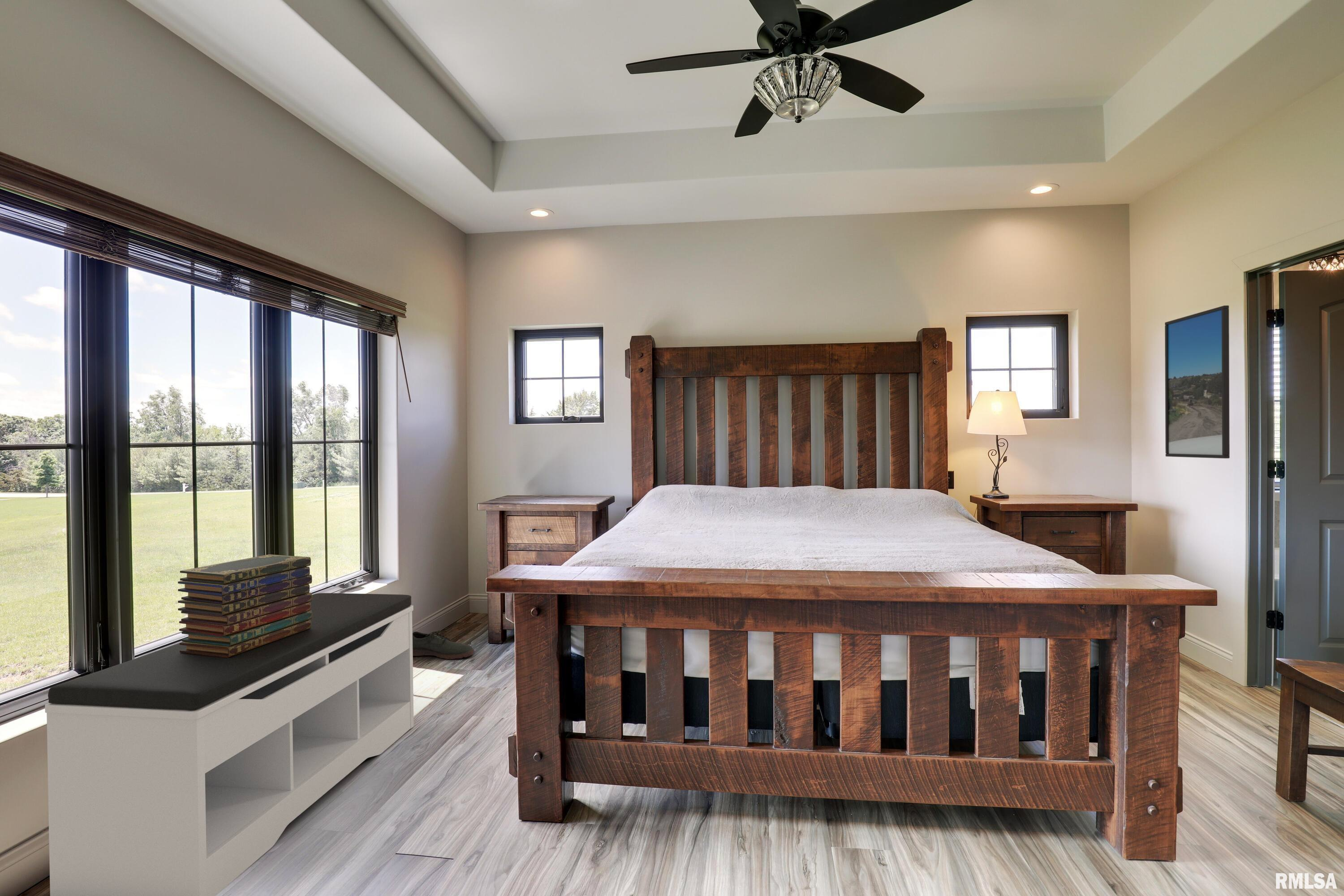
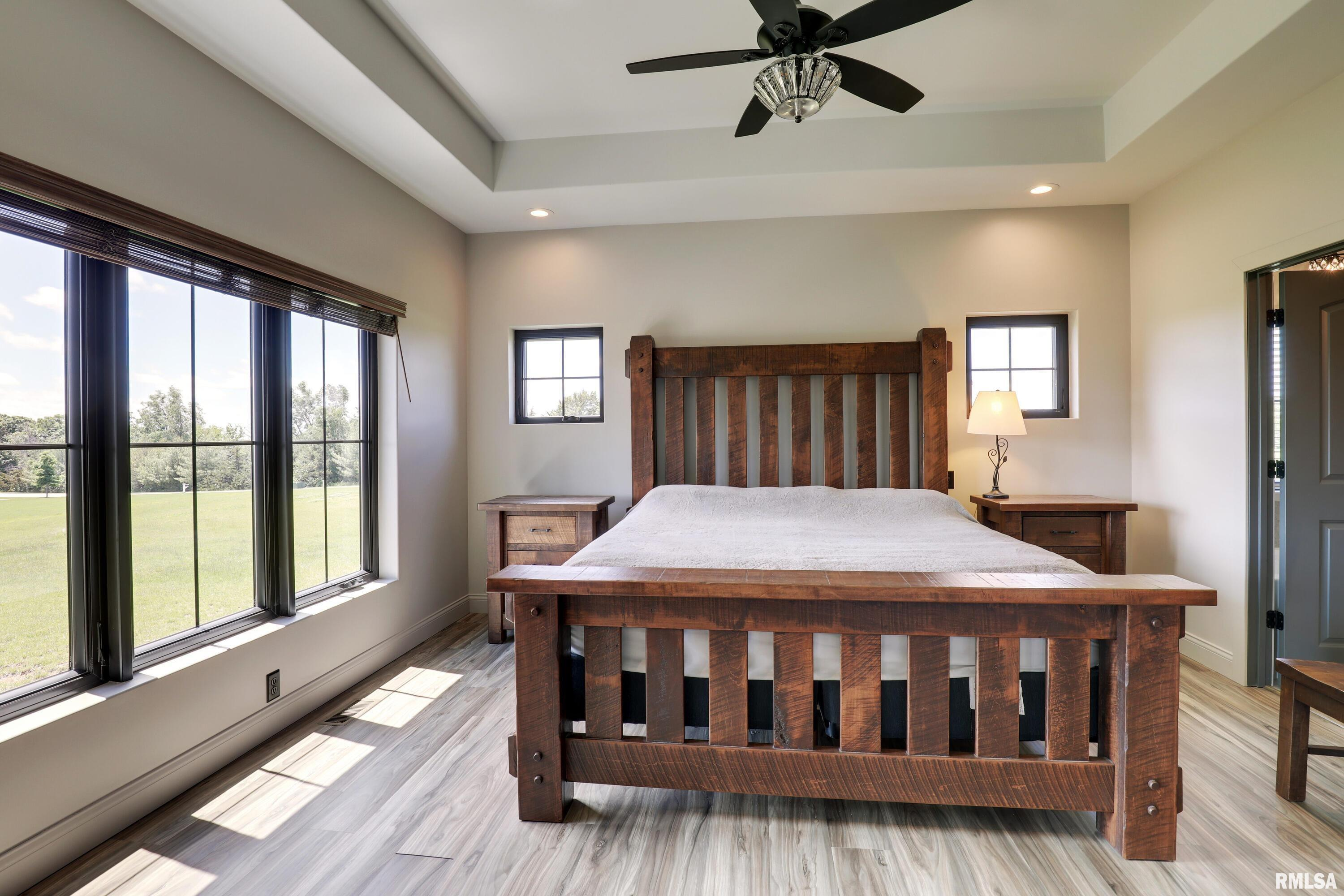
- bench (272, 710)
- shoe (440, 642)
- book stack (249, 601)
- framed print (1195, 386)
